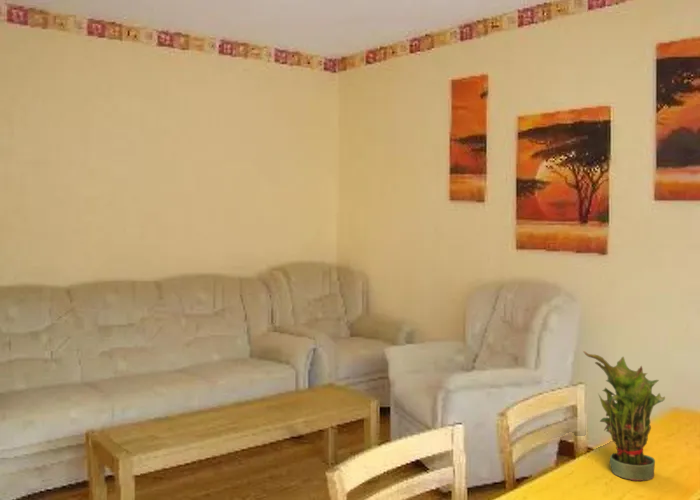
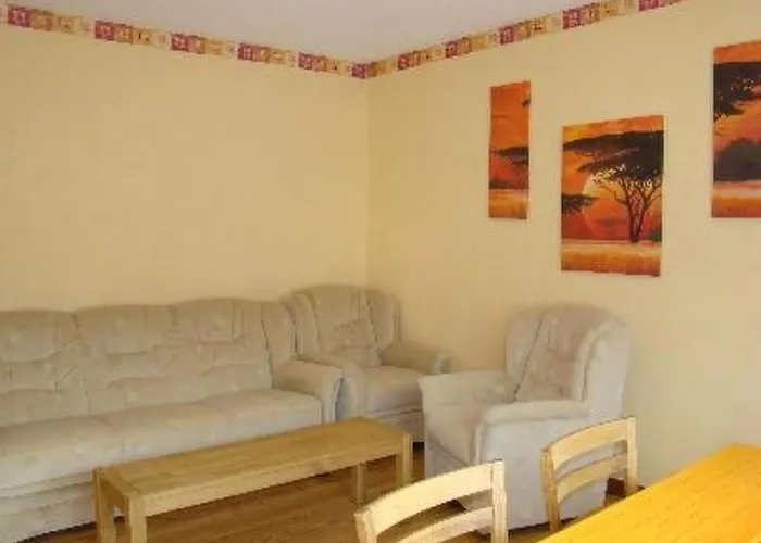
- potted plant (621, 411)
